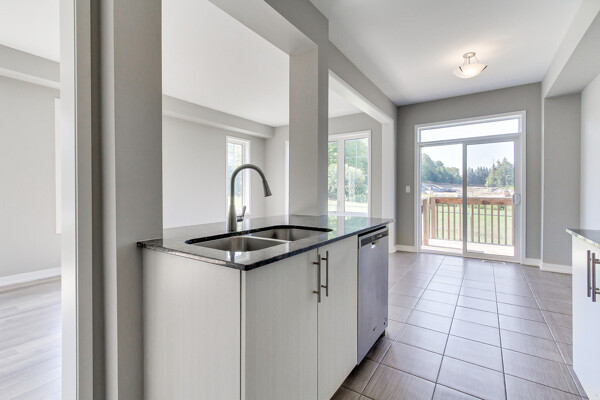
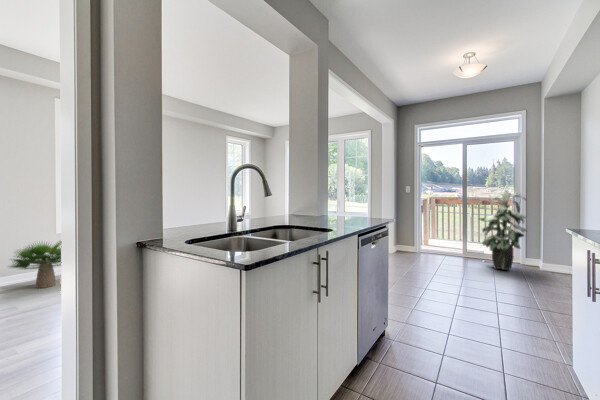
+ potted plant (45, 262)
+ indoor plant (501, 229)
